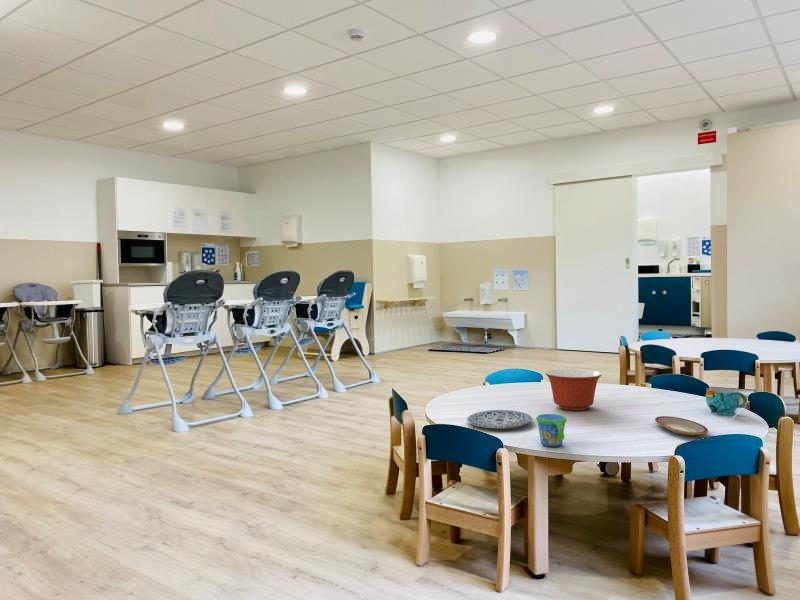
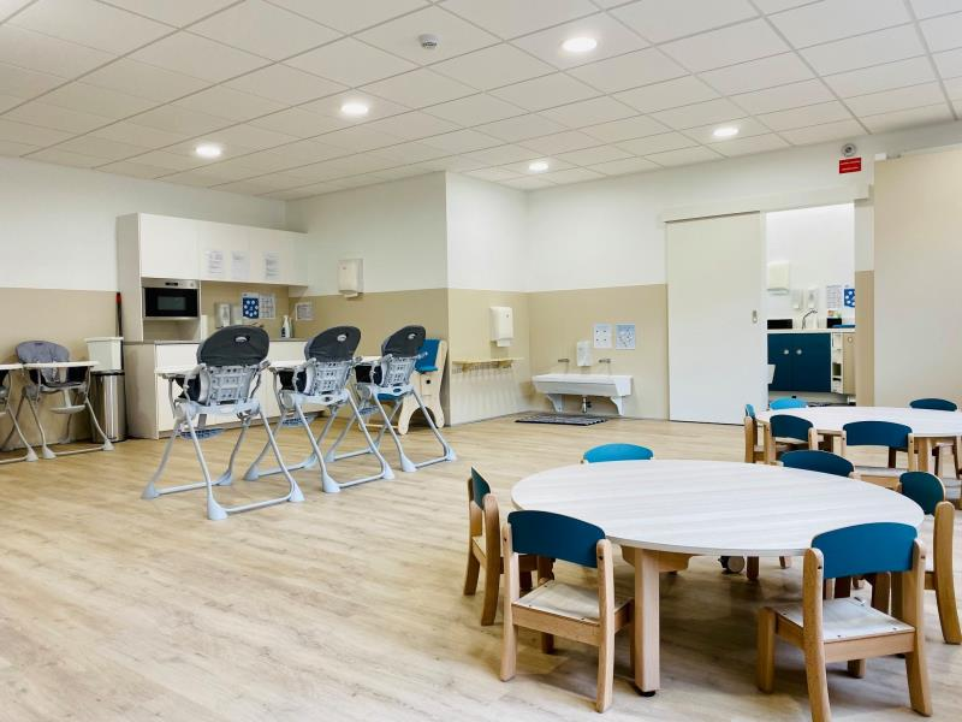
- plate (680, 427)
- cup (724, 401)
- snack cup (551, 430)
- plate (499, 419)
- mixing bowl (573, 390)
